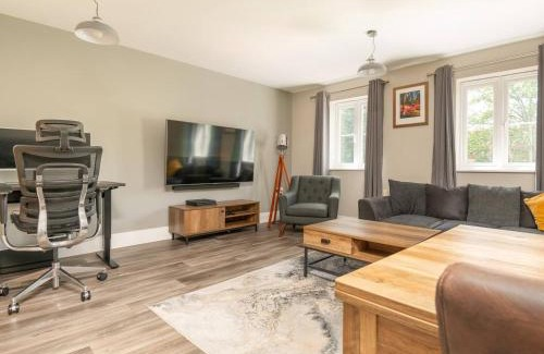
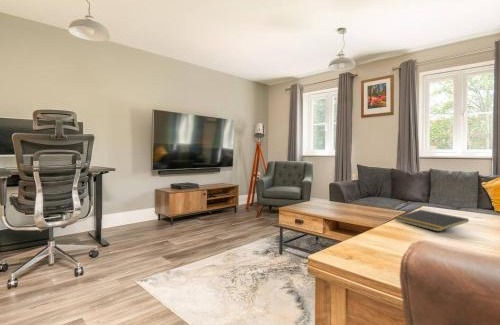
+ notepad (428, 219)
